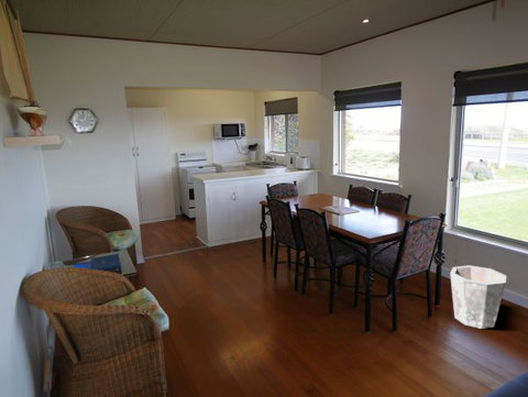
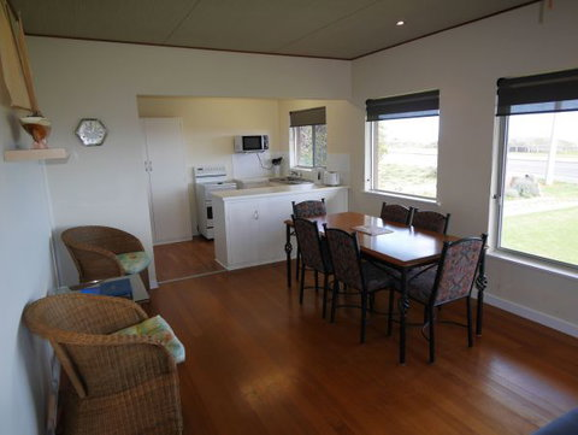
- waste bin (475, 297)
